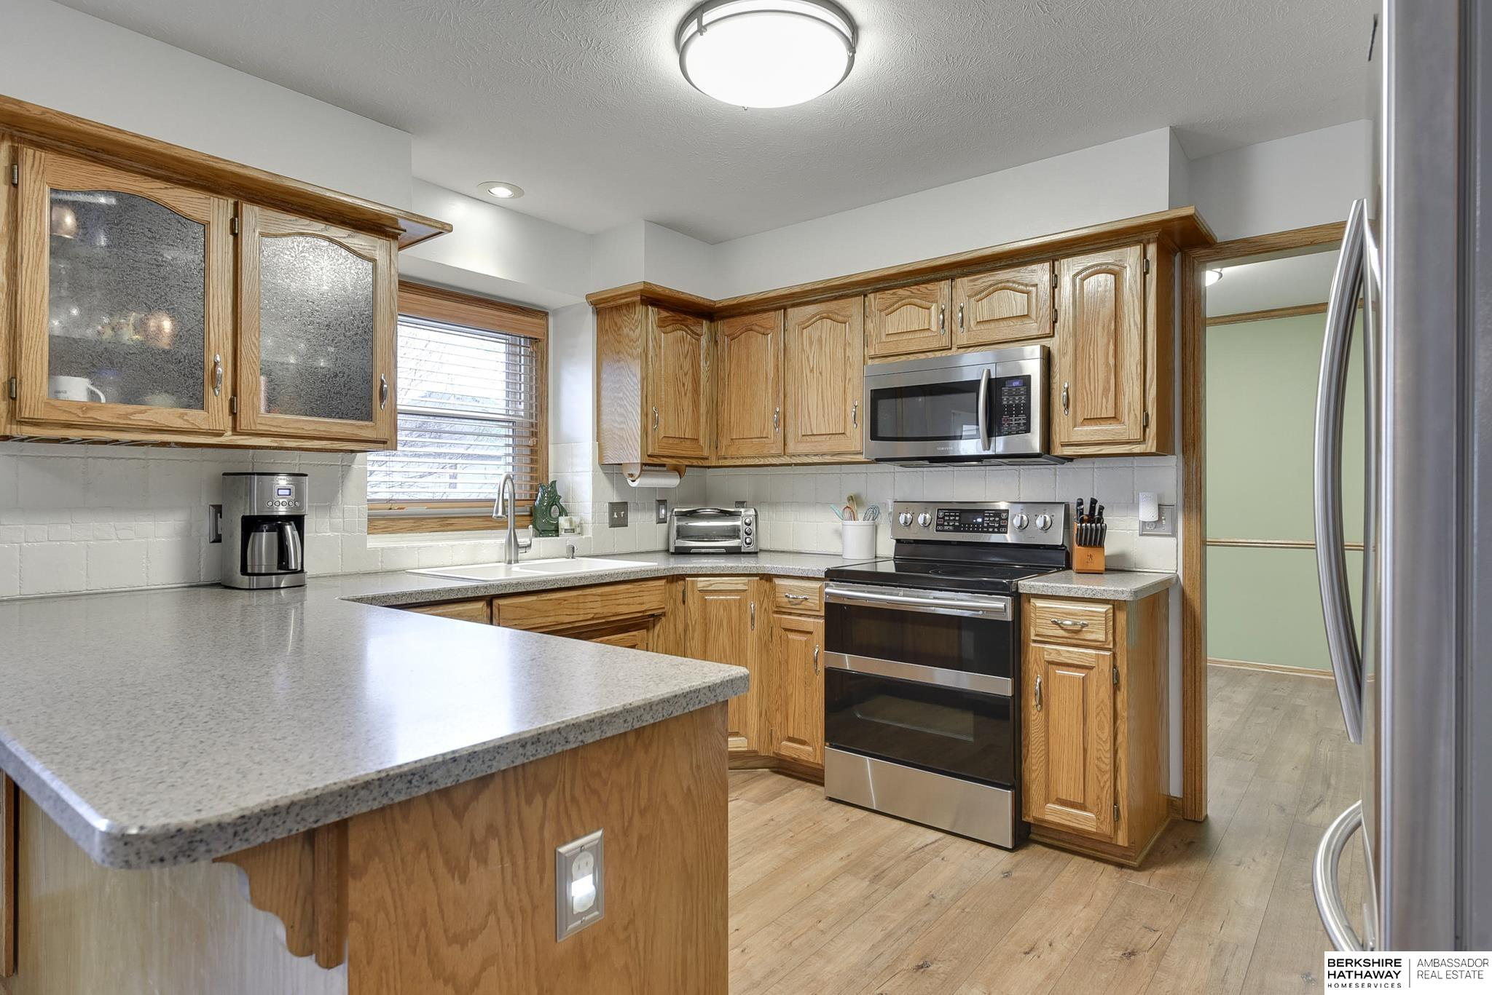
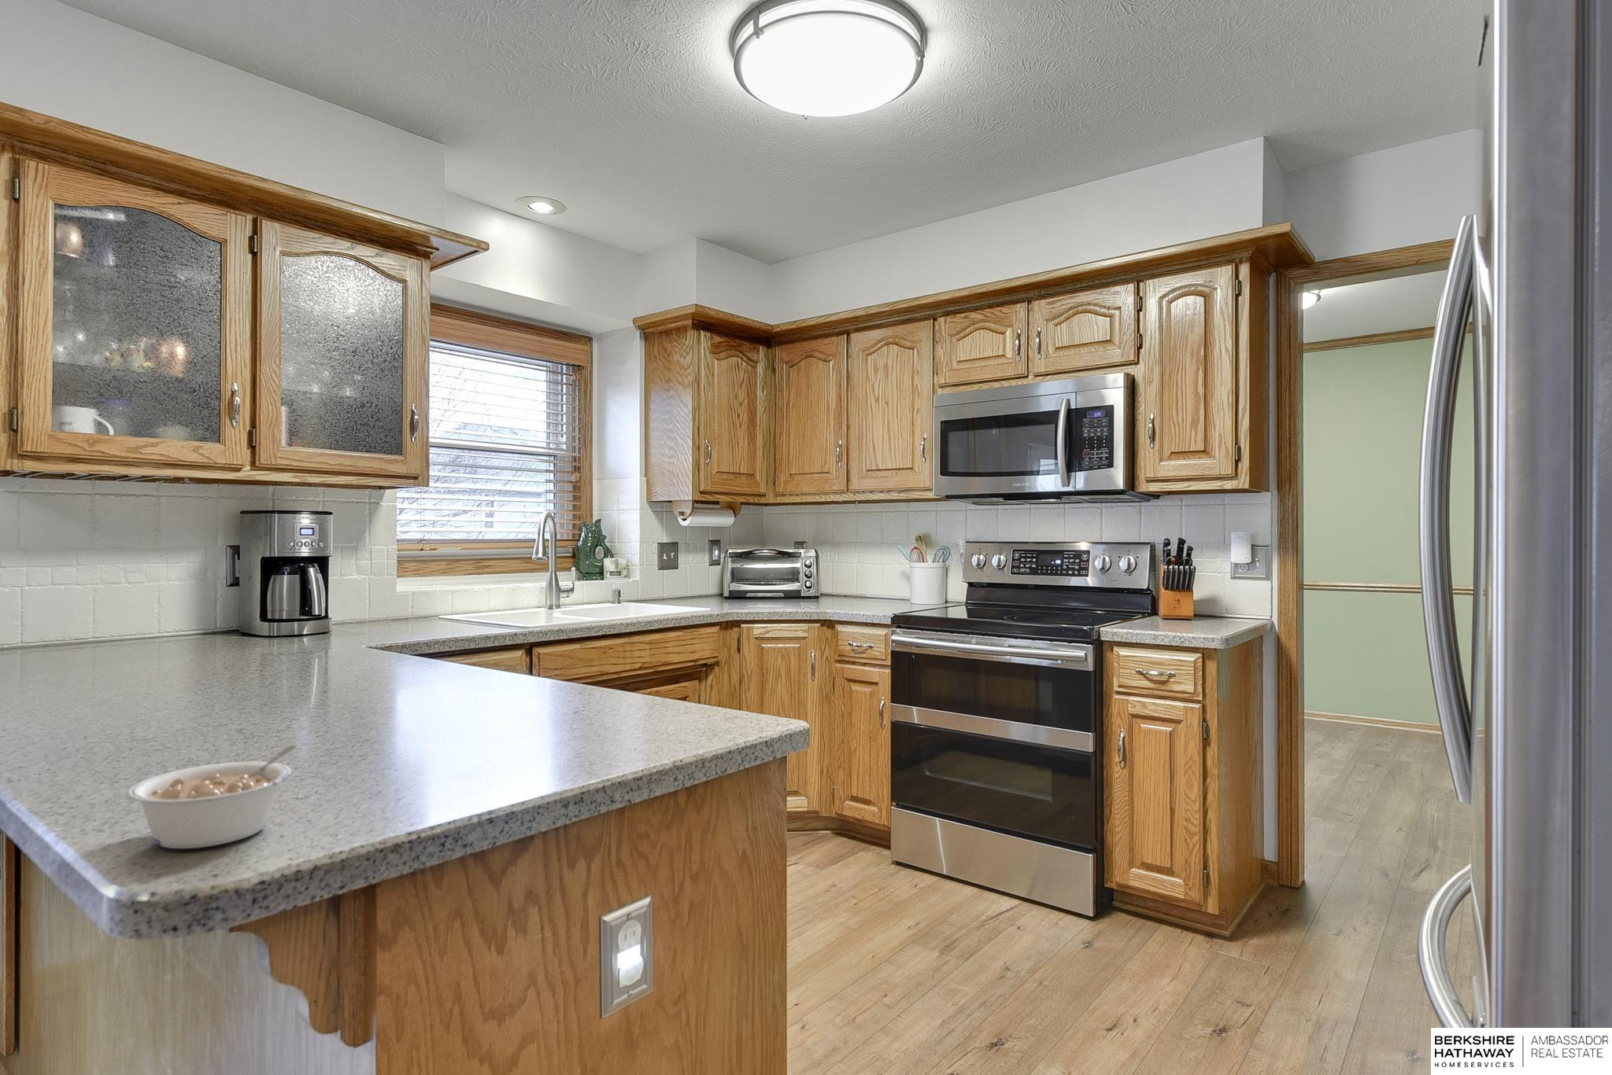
+ legume (214, 798)
